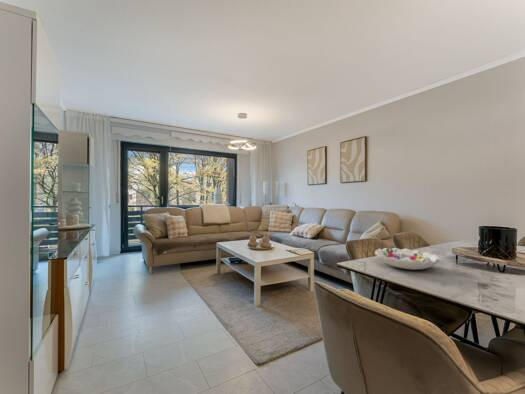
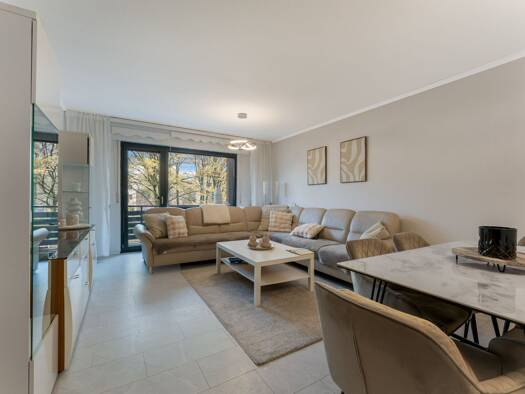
- decorative bowl (405, 259)
